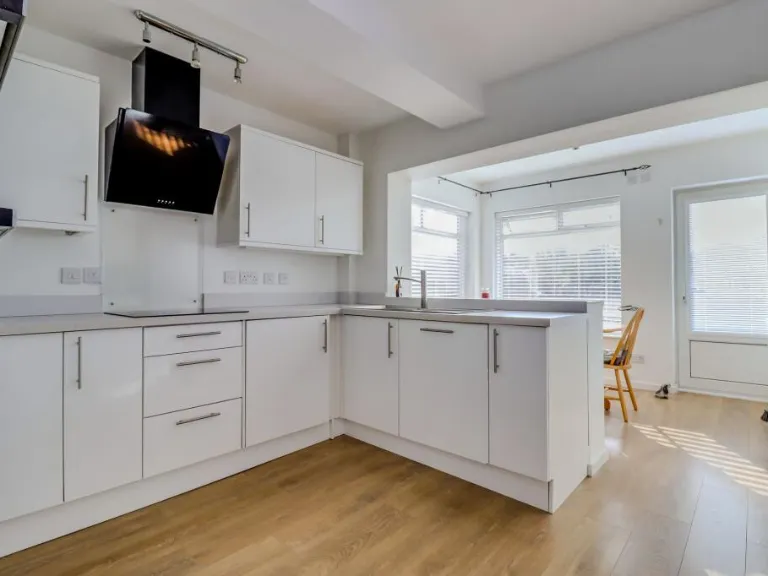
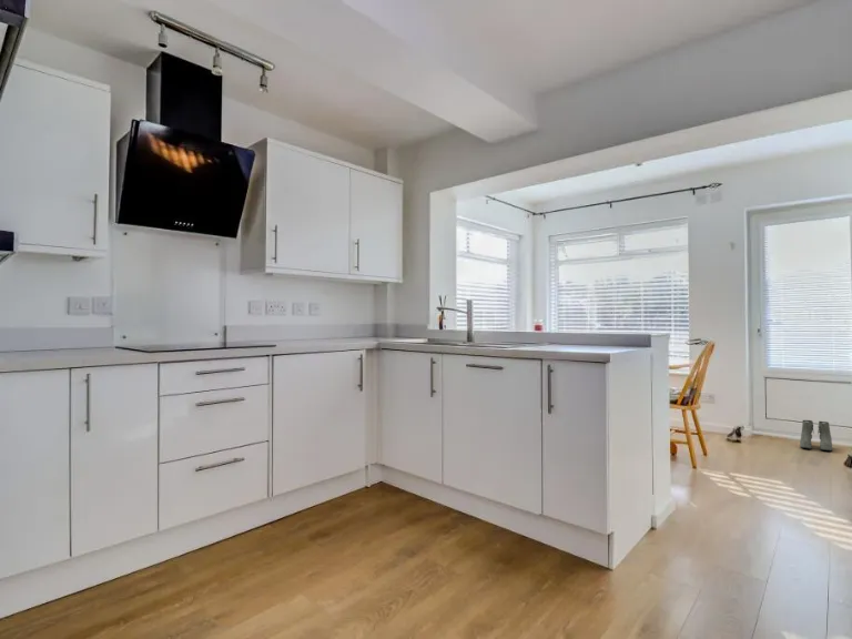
+ boots (818, 433)
